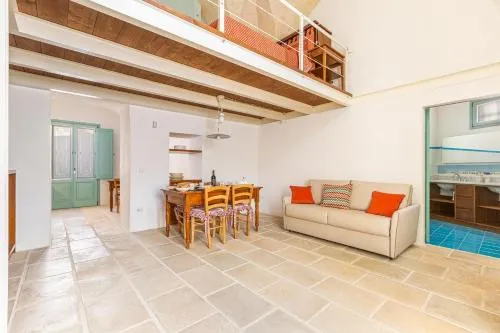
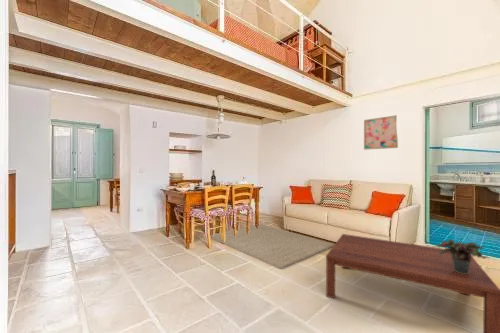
+ coffee table (398, 274)
+ potted plant (460, 256)
+ rug (267, 240)
+ wall art (380, 133)
